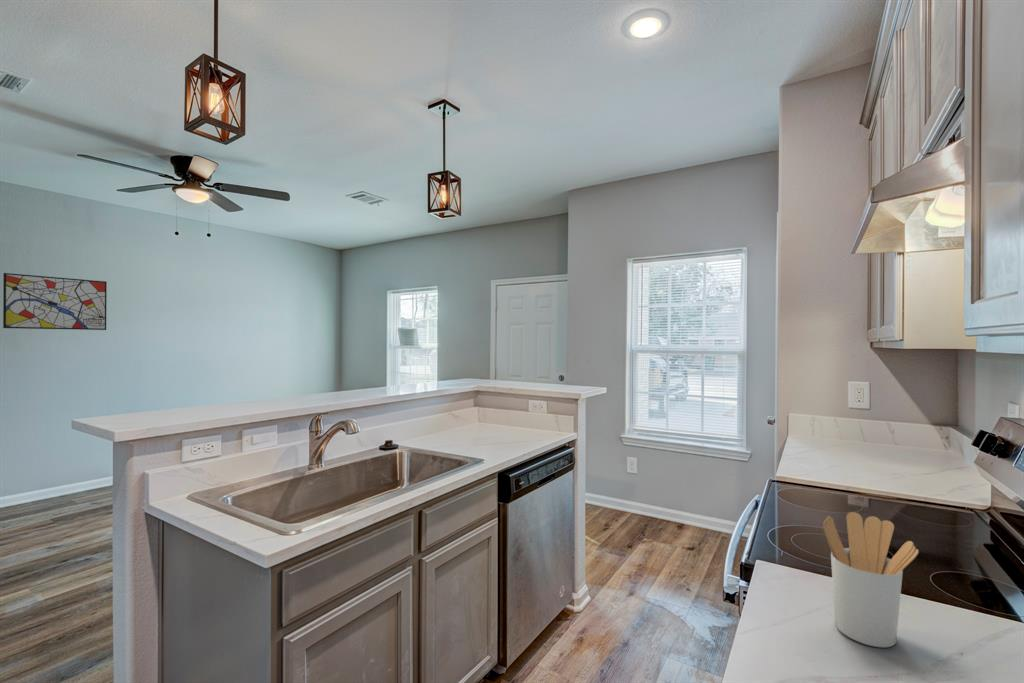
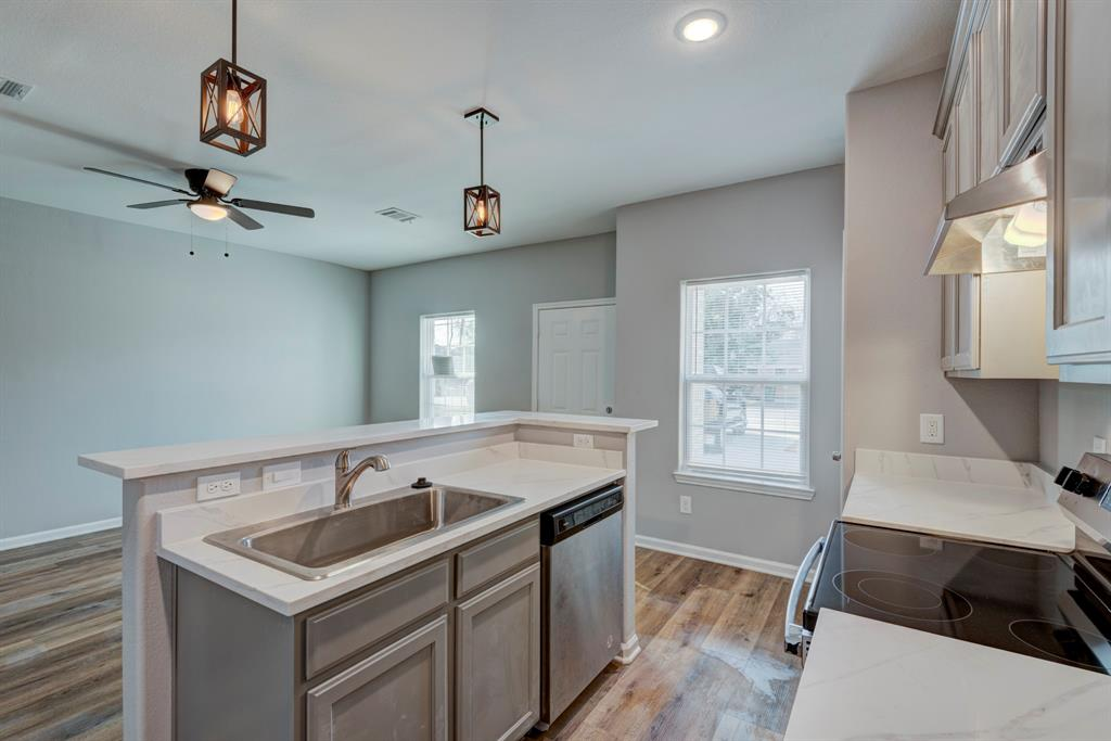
- utensil holder (866, 573)
- wall art (58, 303)
